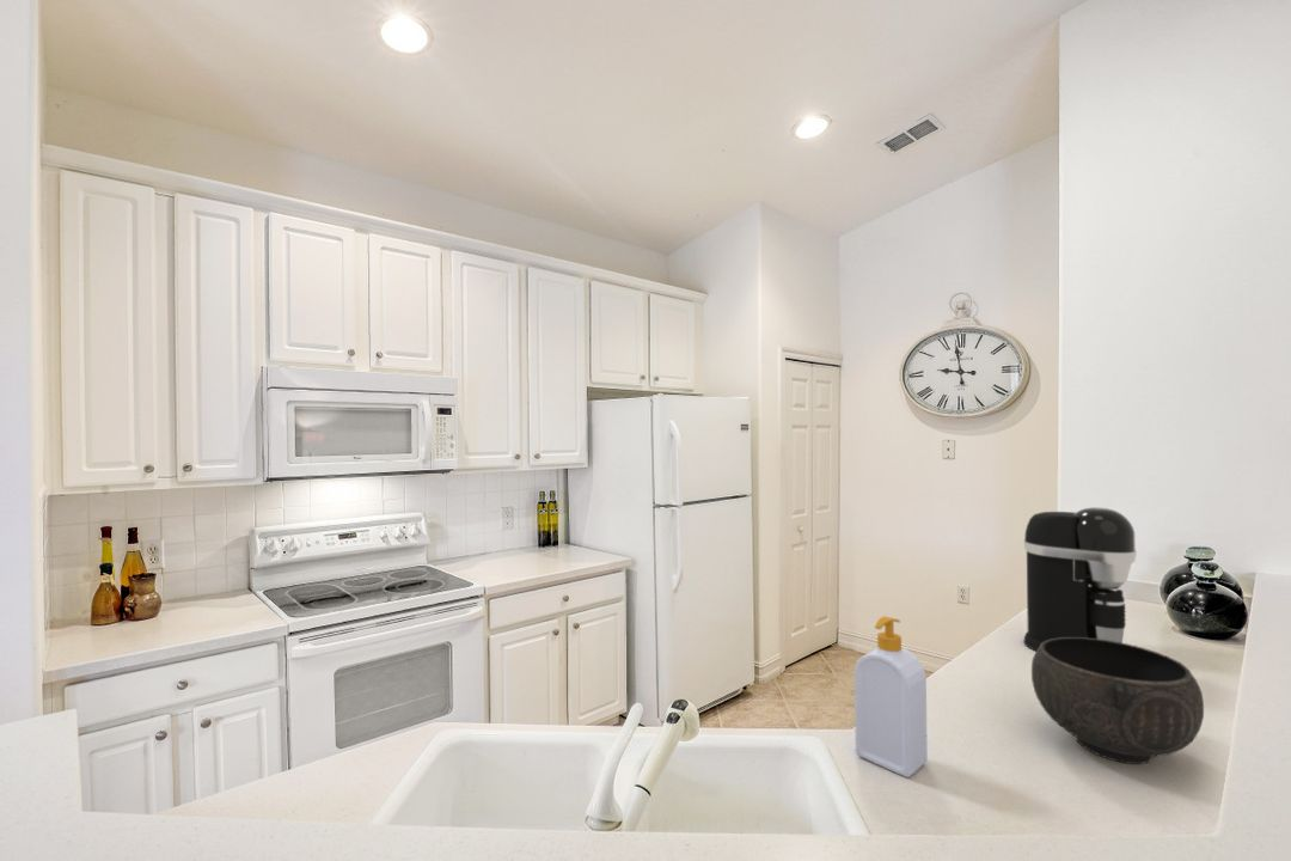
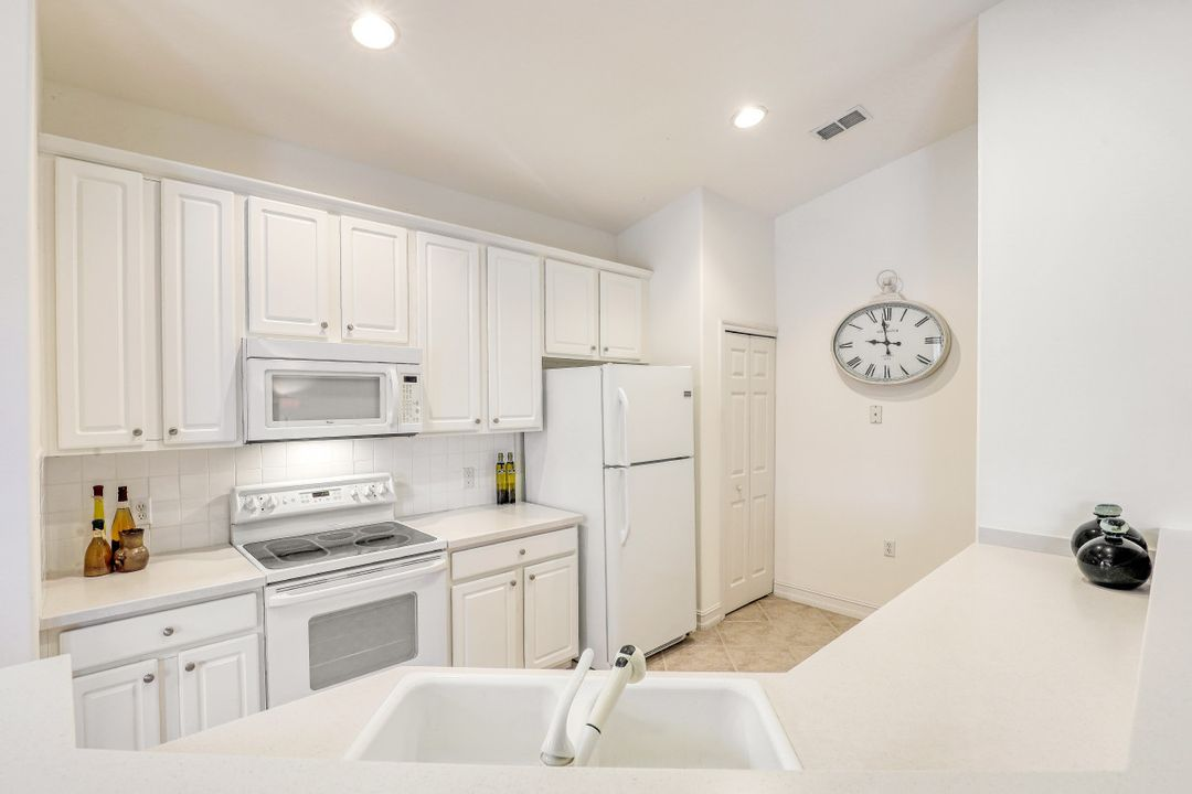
- coffee maker (1077, 579)
- soap bottle (888, 689)
- bowl (1110, 702)
